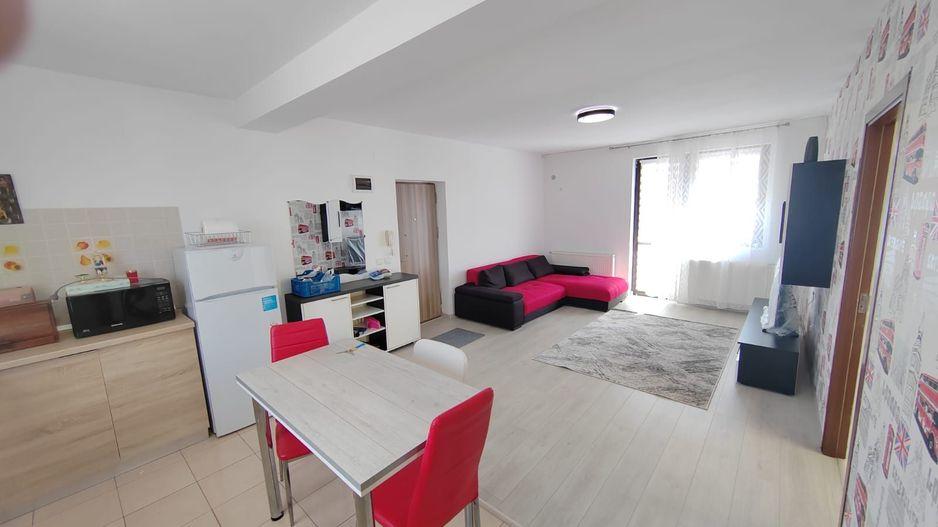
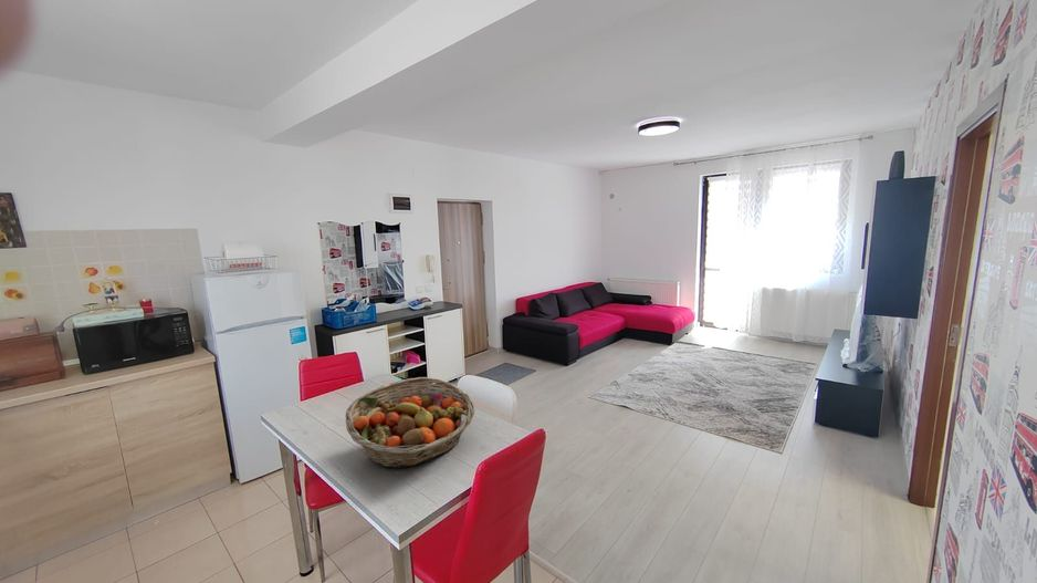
+ fruit basket (412, 419)
